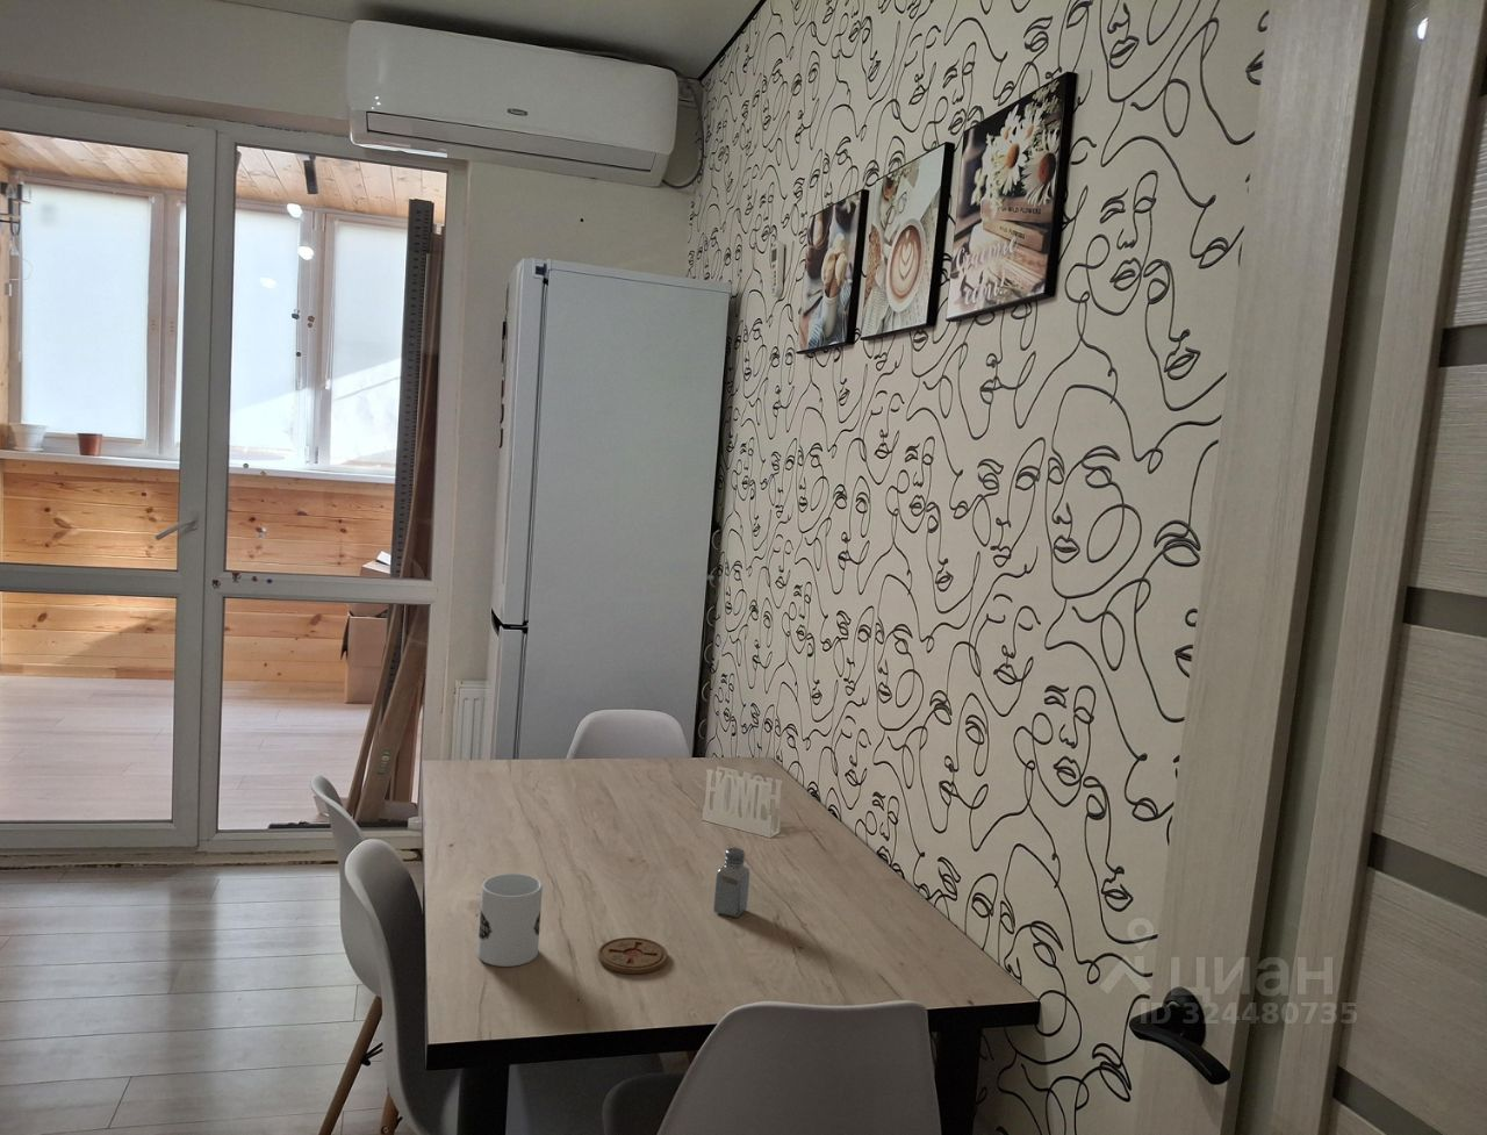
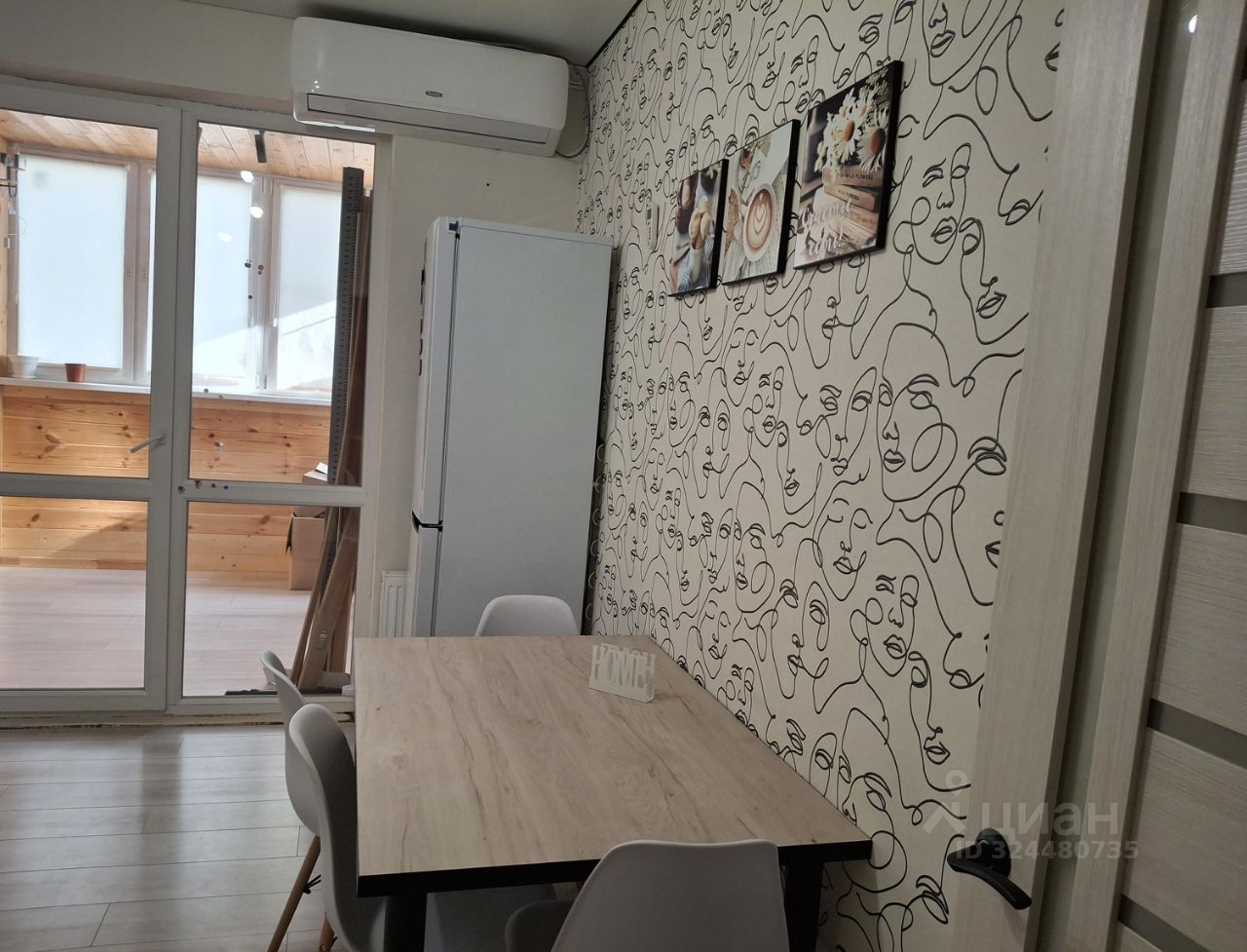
- coaster (632, 954)
- saltshaker (732, 880)
- mug (509, 913)
